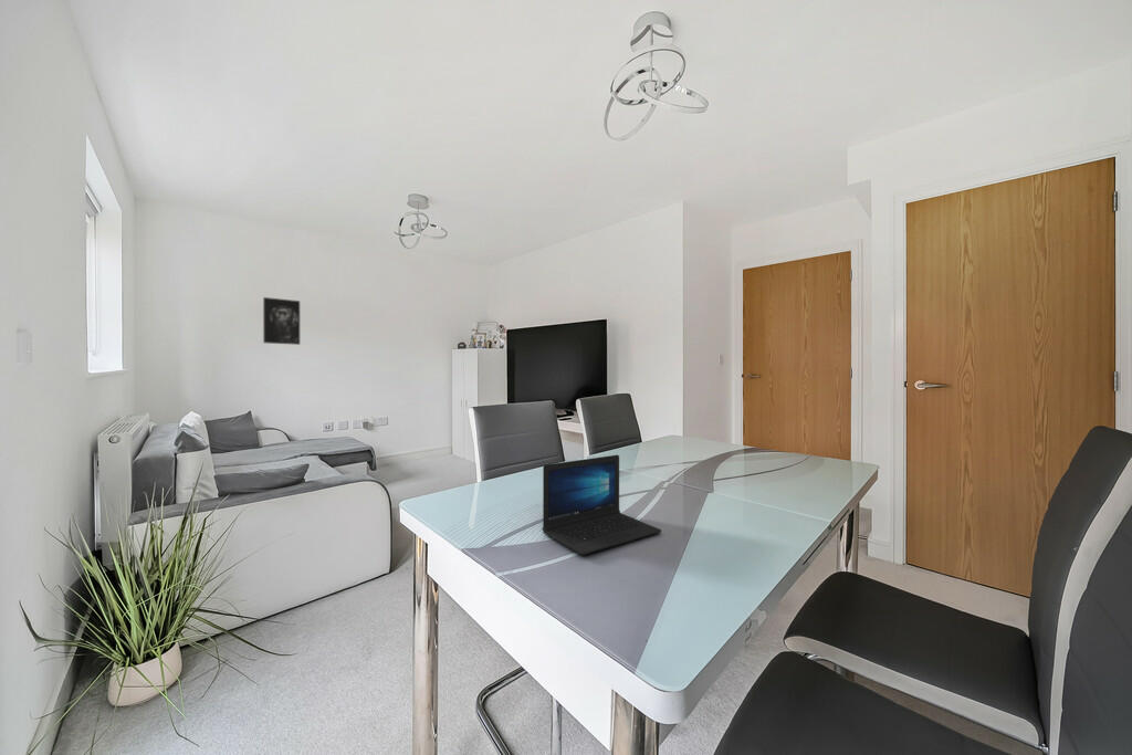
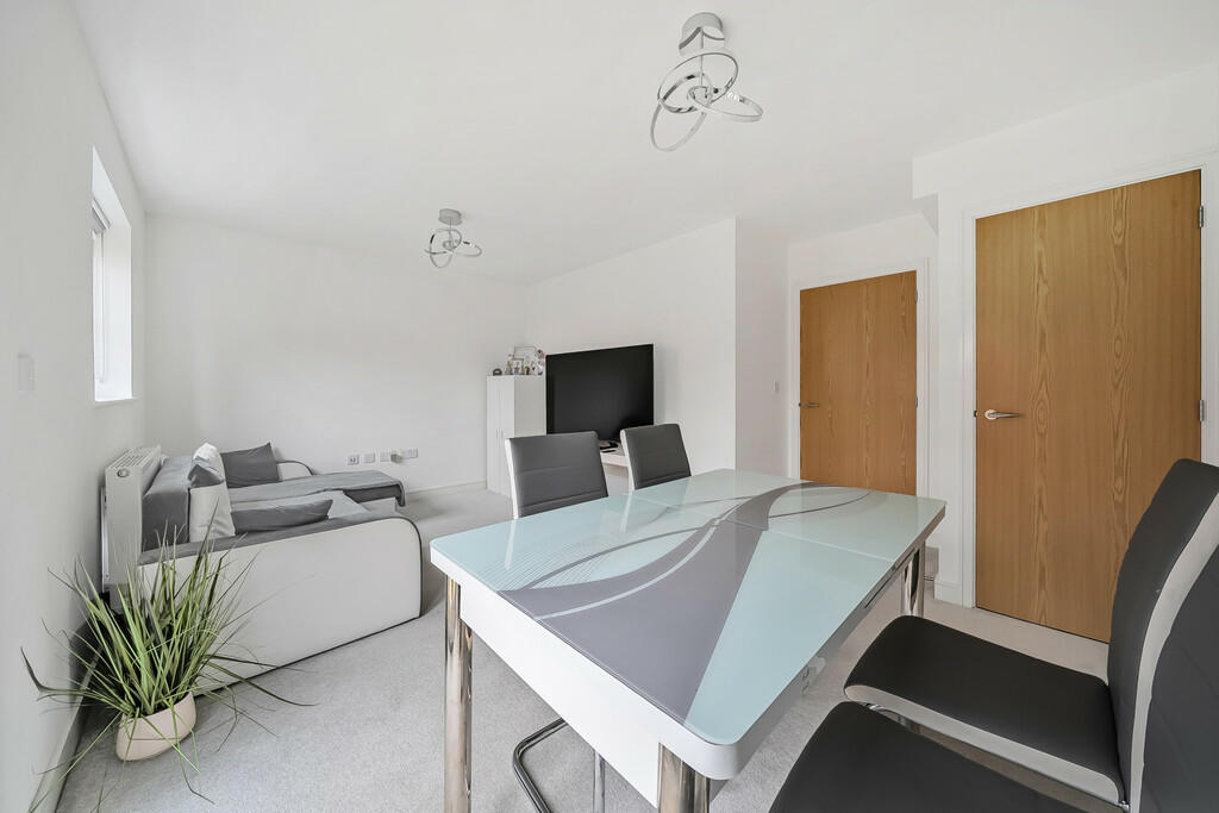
- laptop (601, 499)
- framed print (282, 321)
